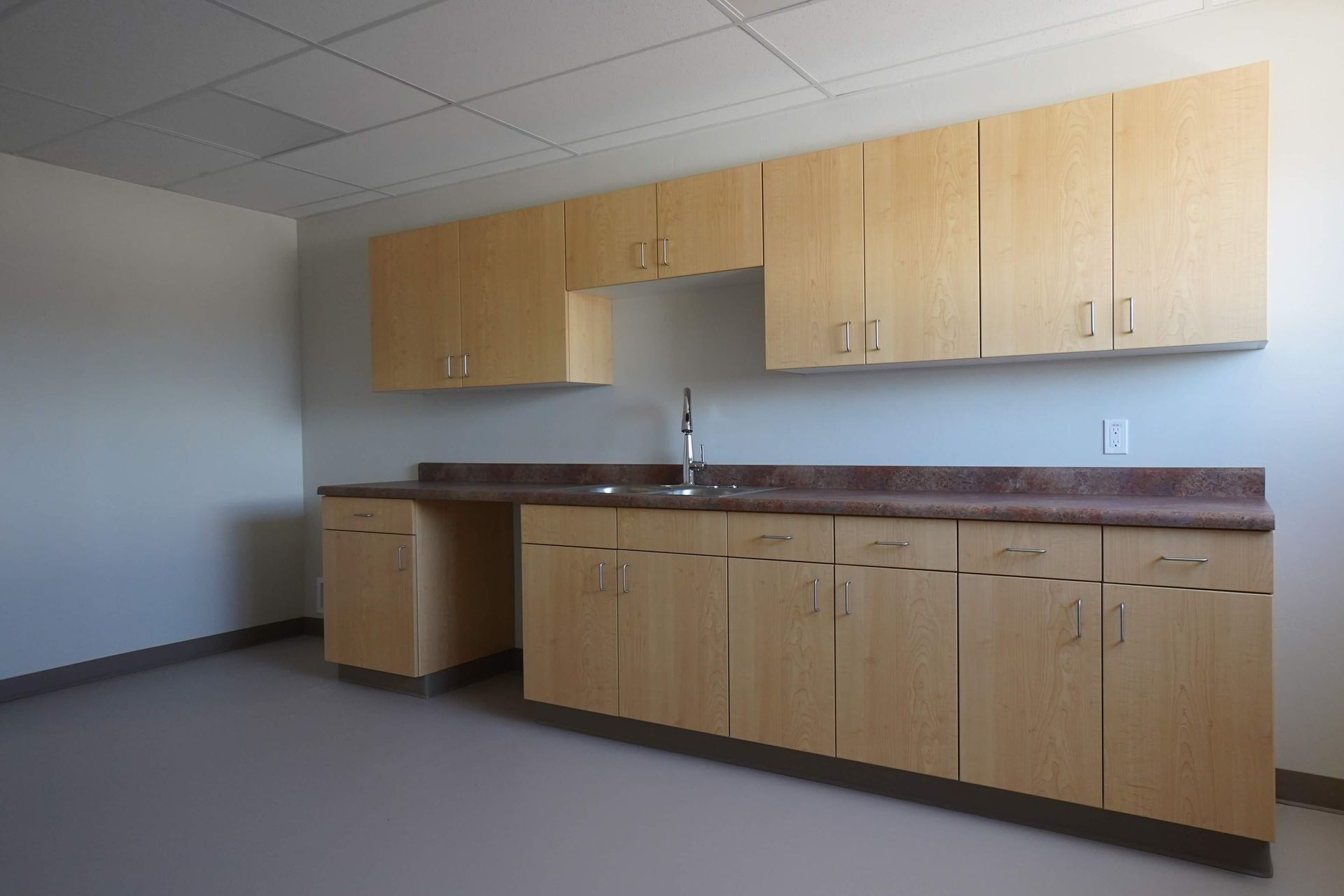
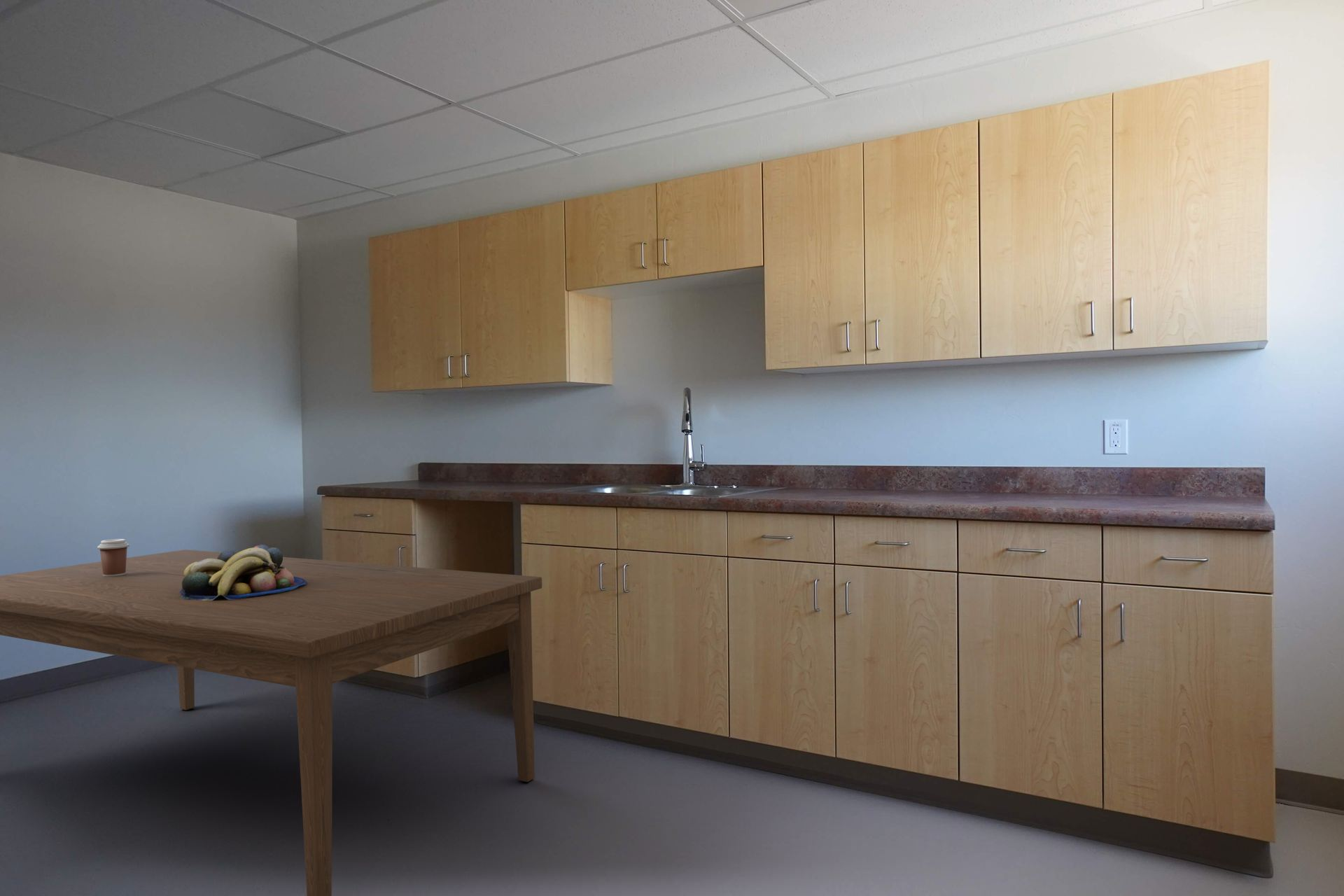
+ coffee cup (113, 556)
+ fruit bowl (244, 567)
+ dining table (232, 676)
